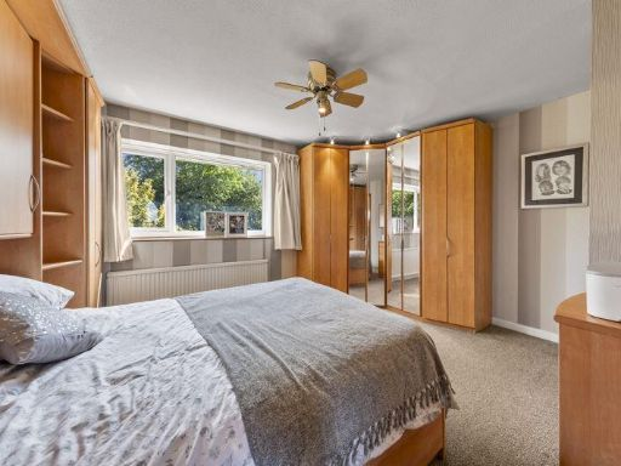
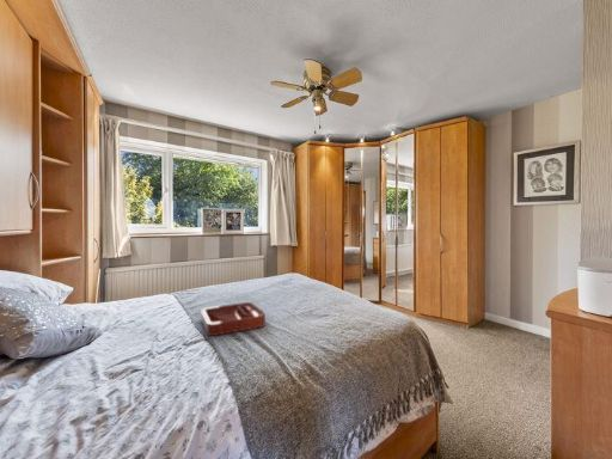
+ decorative tray (232, 317)
